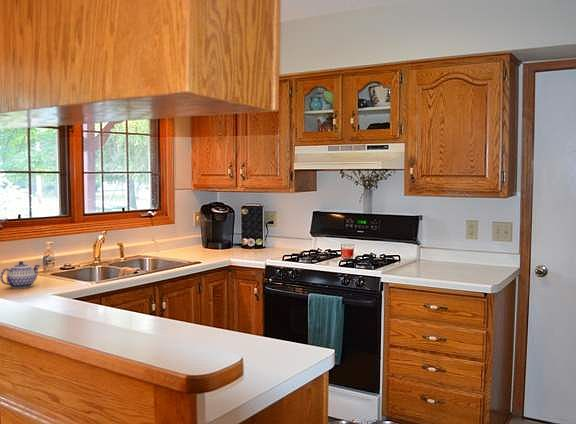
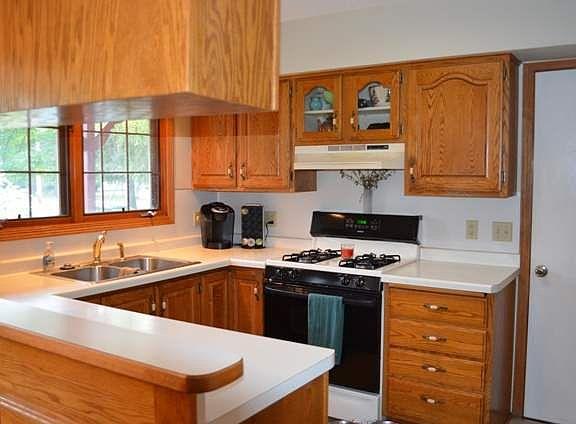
- teapot (21, 273)
